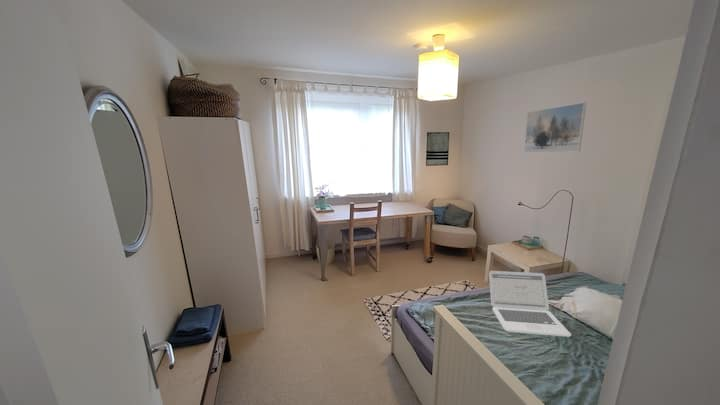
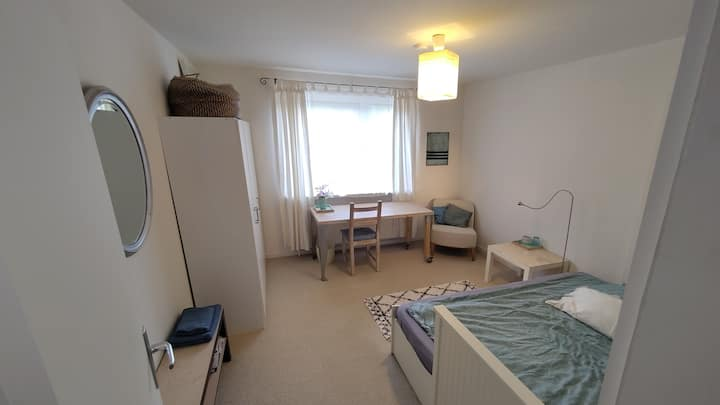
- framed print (551, 130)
- laptop (526, 300)
